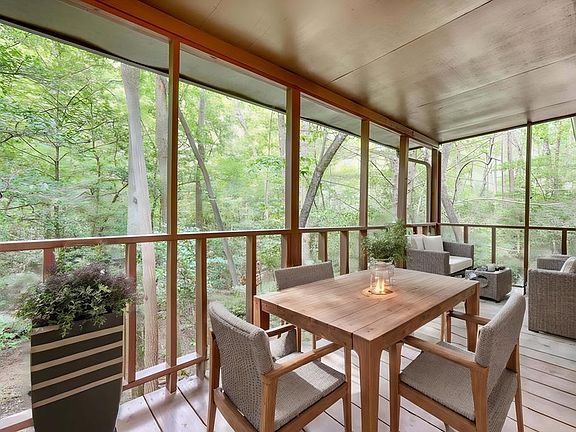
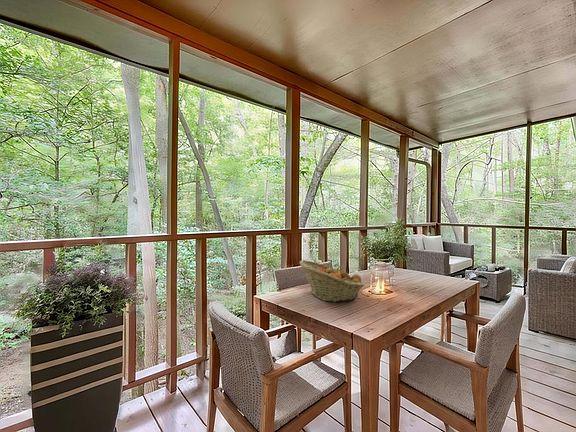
+ fruit basket (330, 278)
